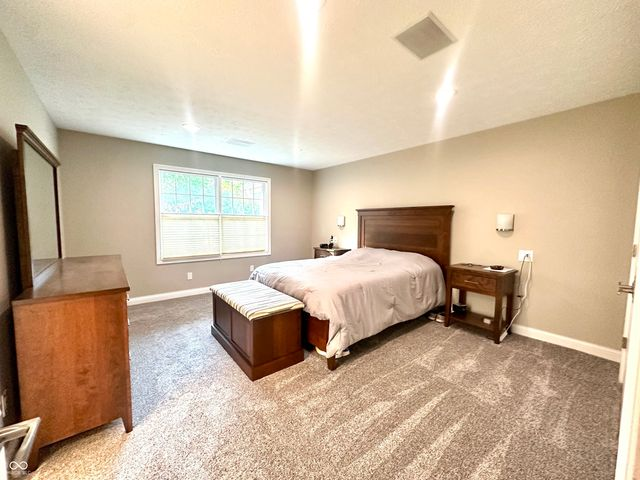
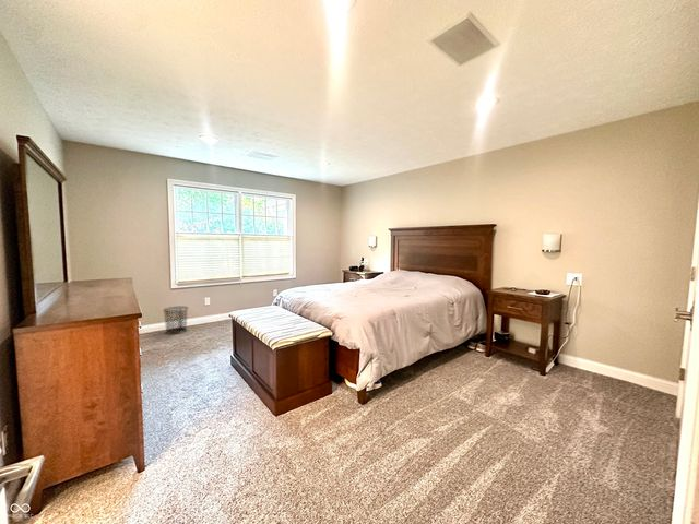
+ trash can (176, 320)
